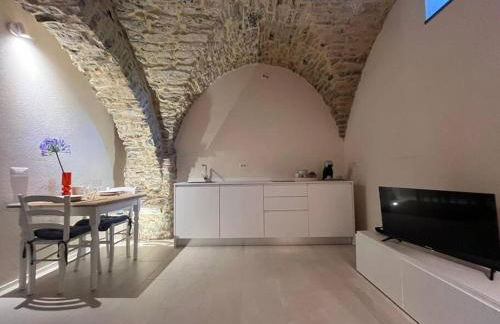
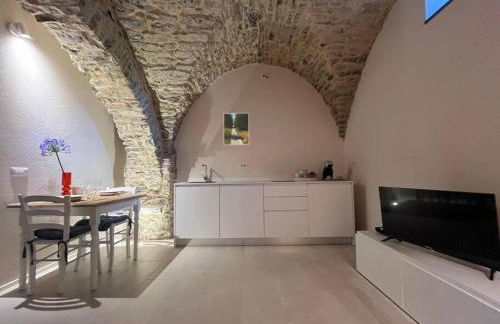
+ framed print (236, 129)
